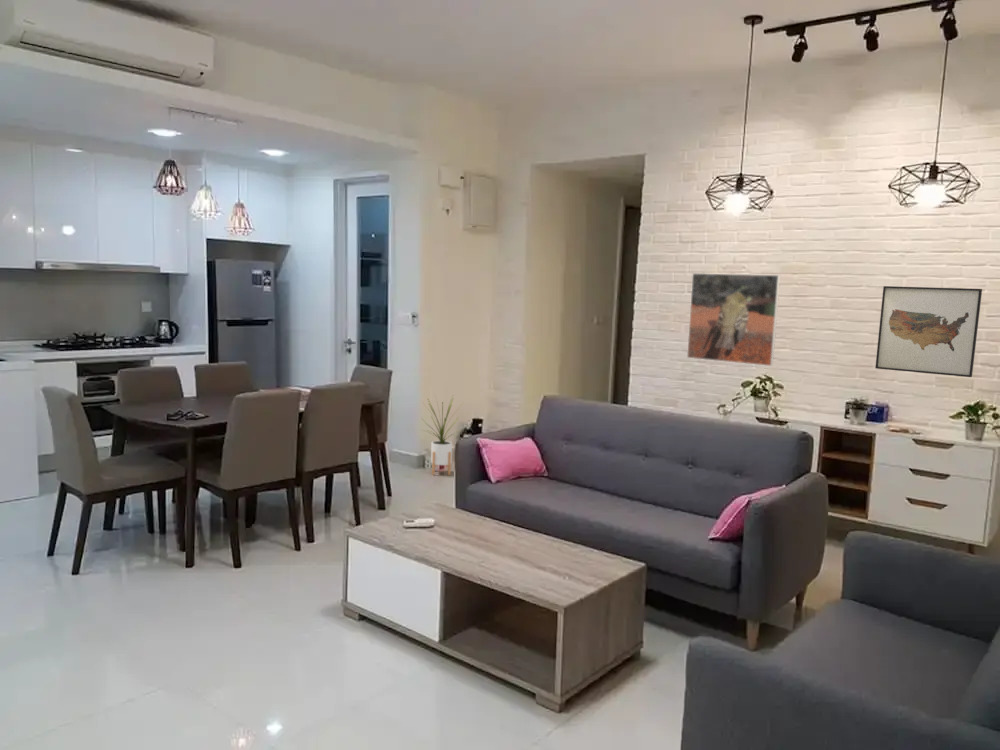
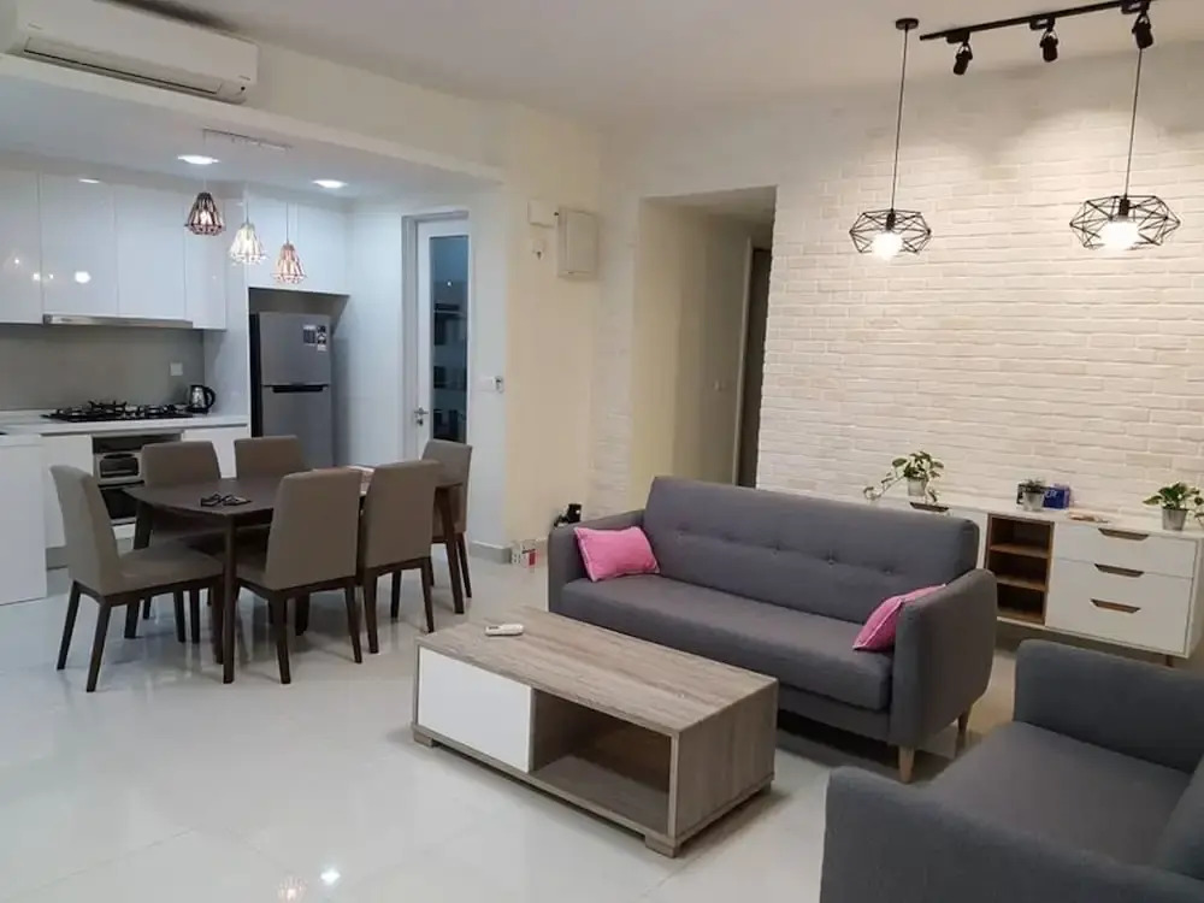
- house plant (441, 432)
- wall art (926, 330)
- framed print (731, 318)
